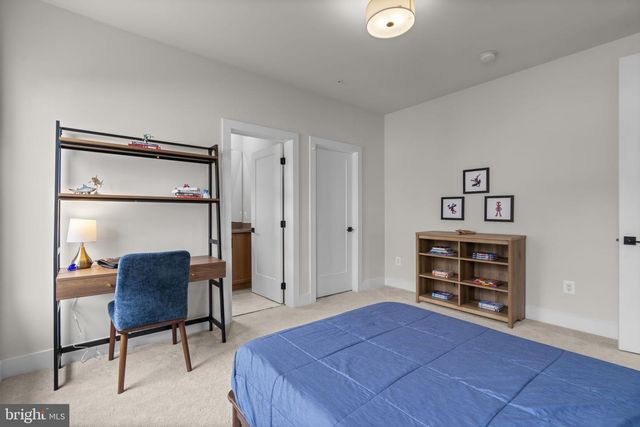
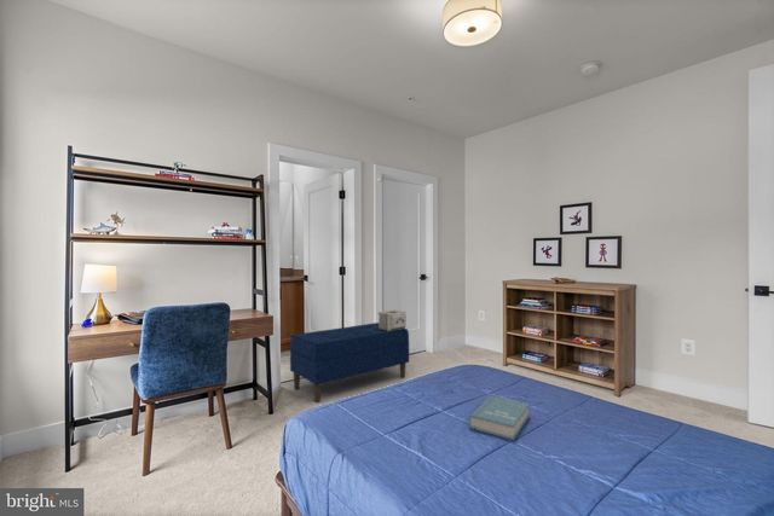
+ decorative box (393, 320)
+ book (499, 414)
+ bench (352, 356)
